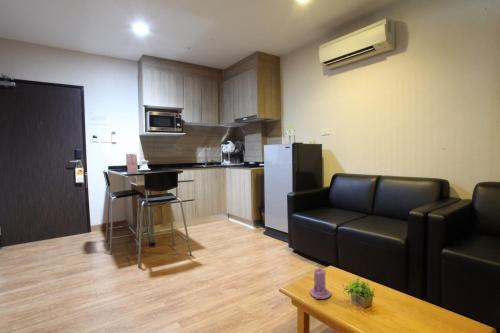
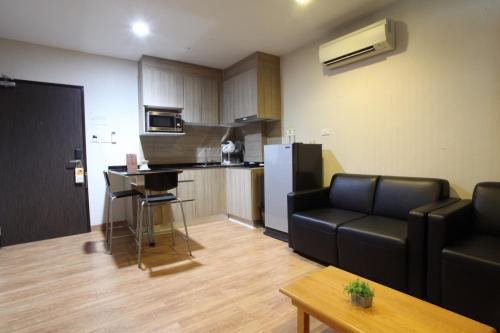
- candle (320, 280)
